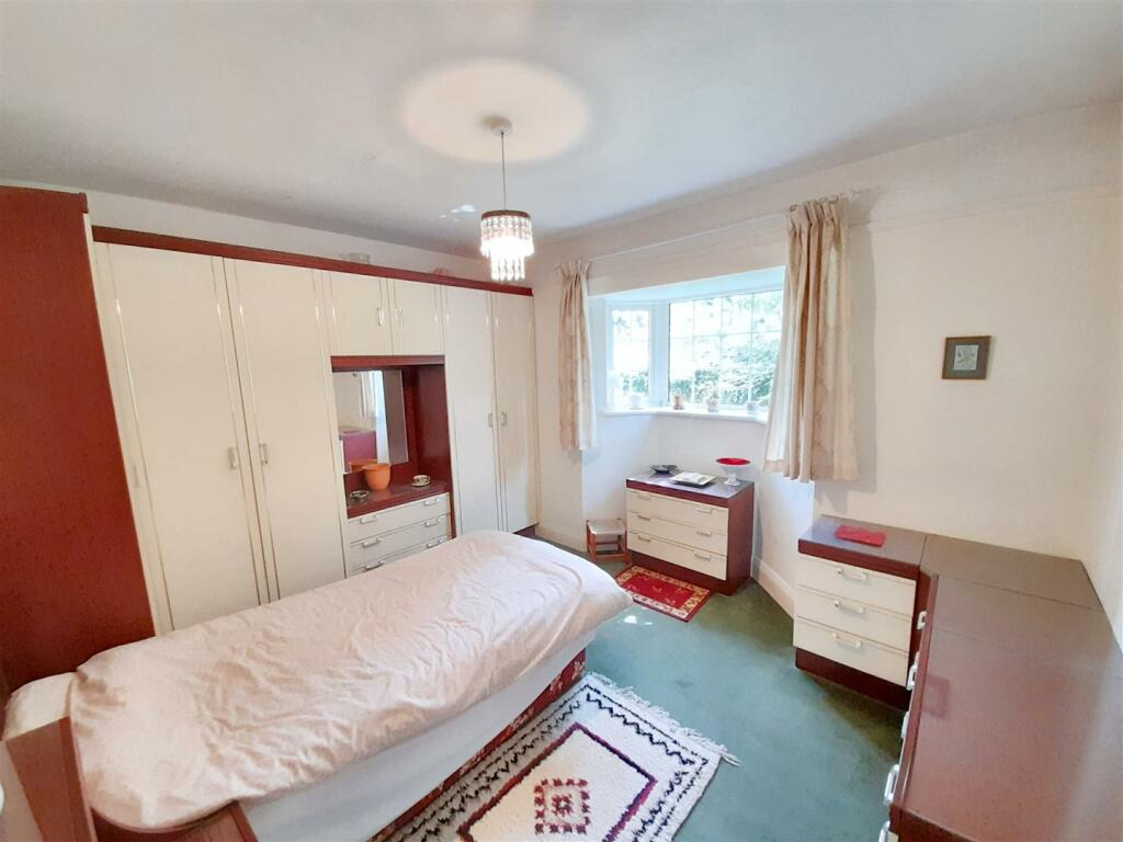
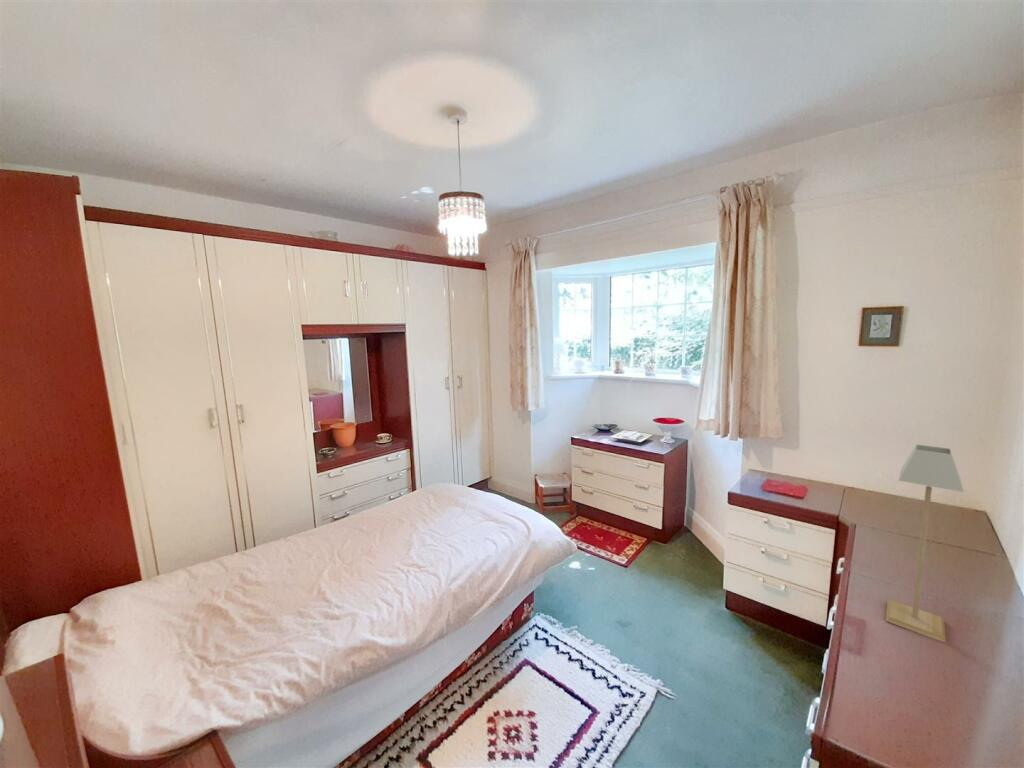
+ table lamp (923, 537)
